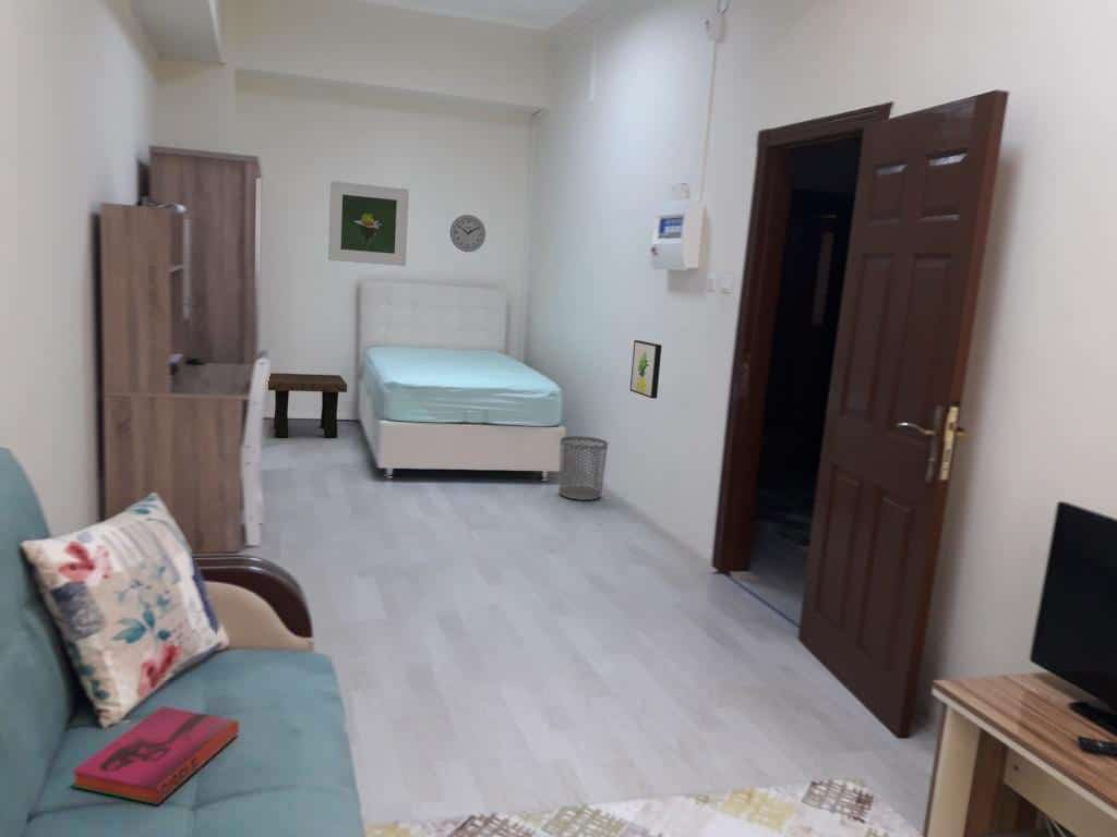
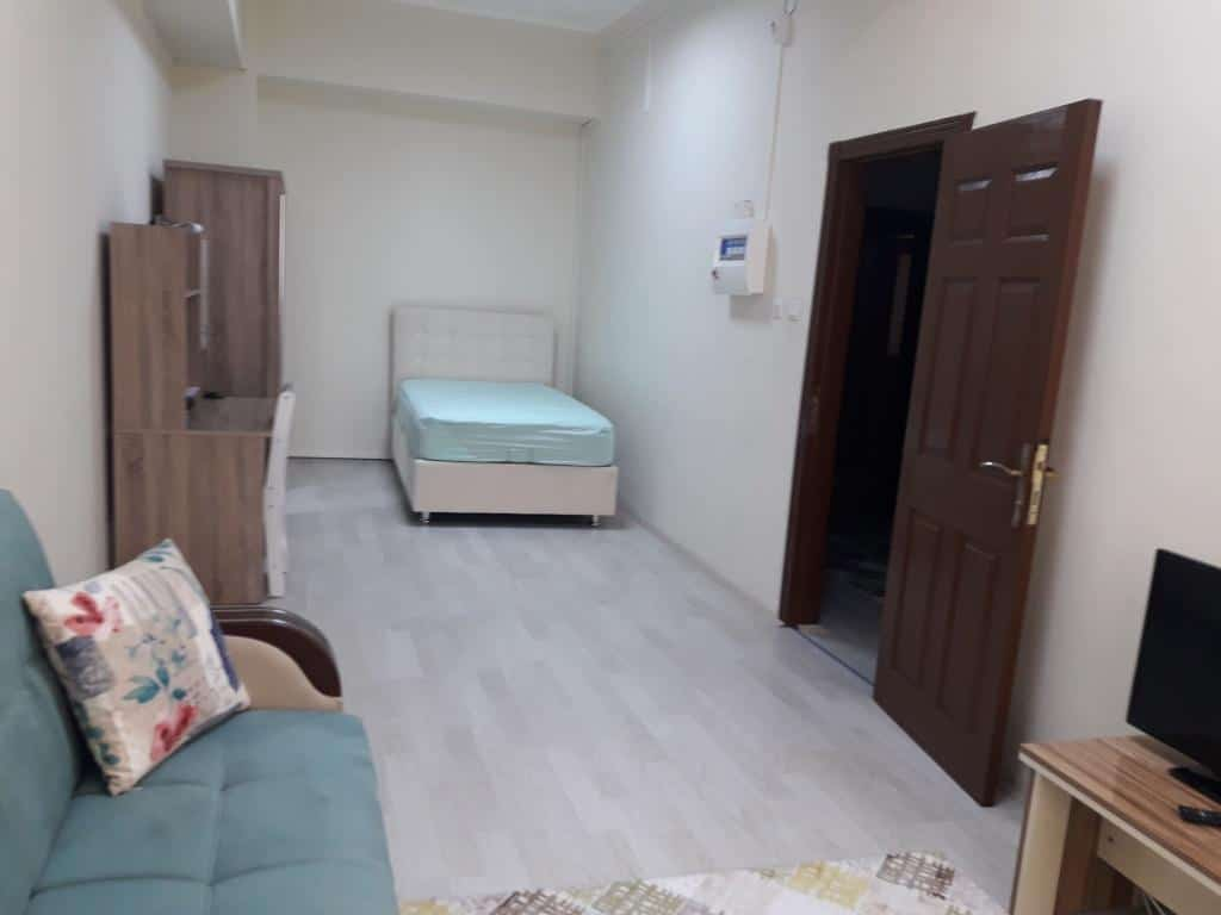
- waste bin (581, 468)
- wall clock (468, 233)
- wall art (645, 368)
- side table (305, 390)
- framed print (369, 225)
- hardback book (160, 751)
